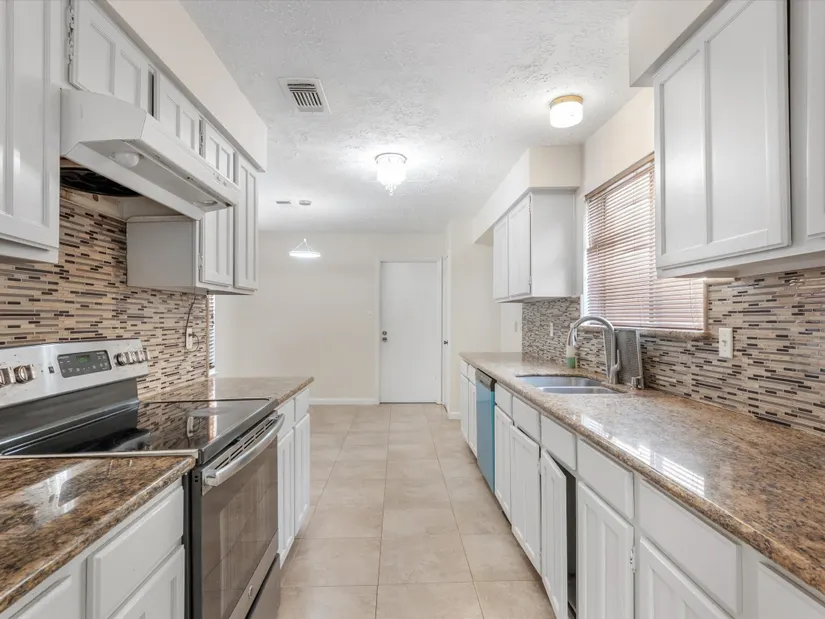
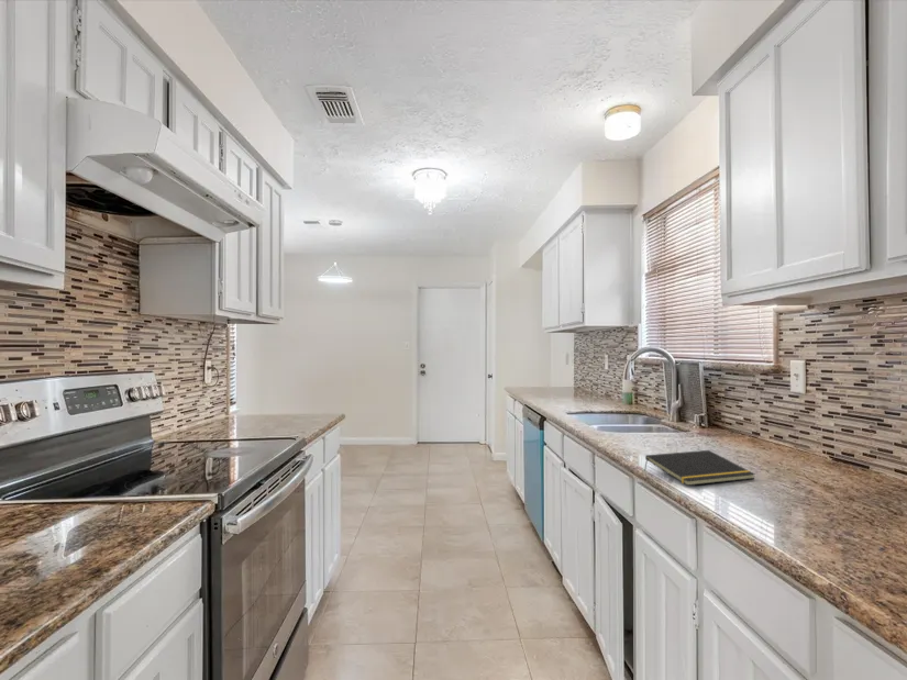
+ notepad (698, 466)
